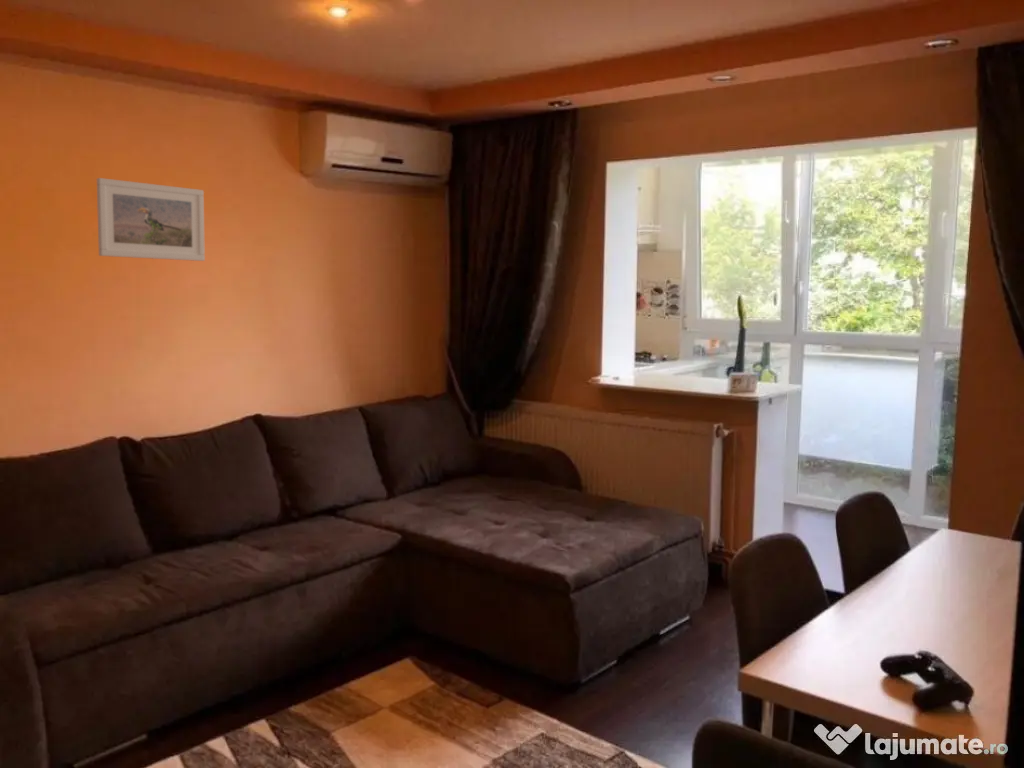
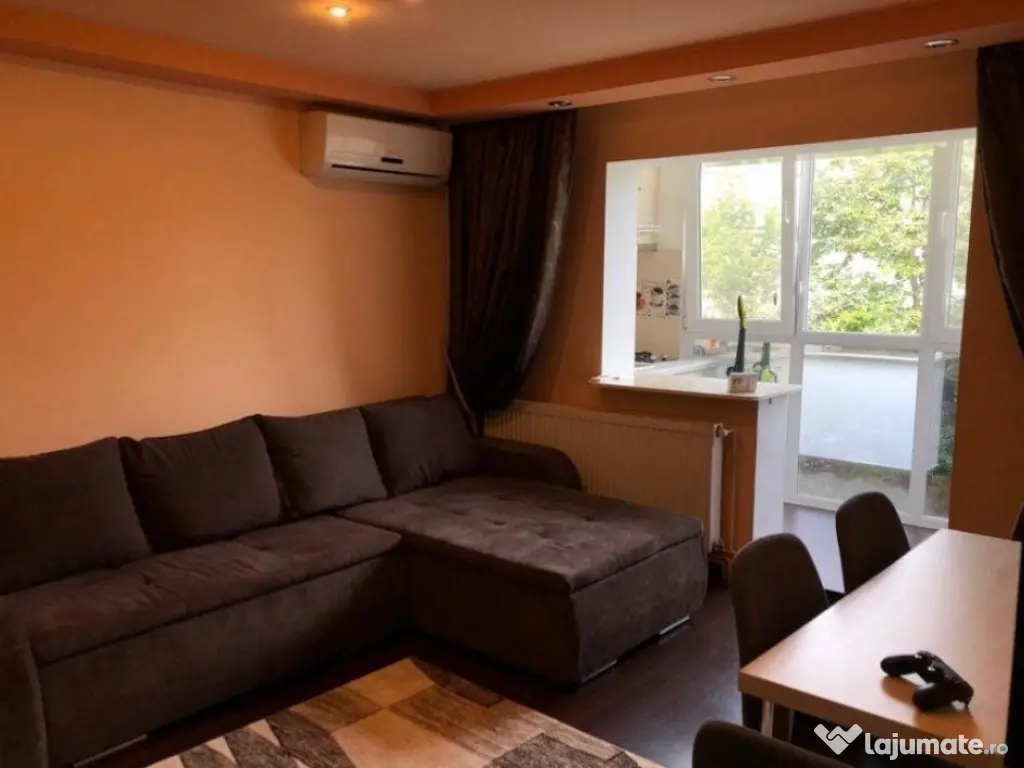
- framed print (153, 221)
